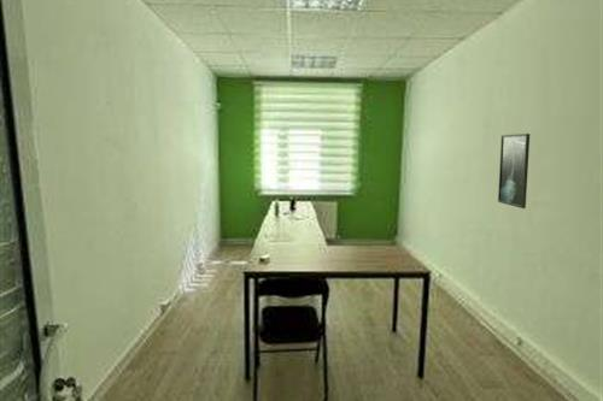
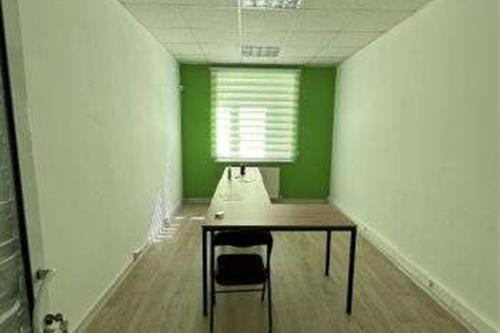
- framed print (513, 170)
